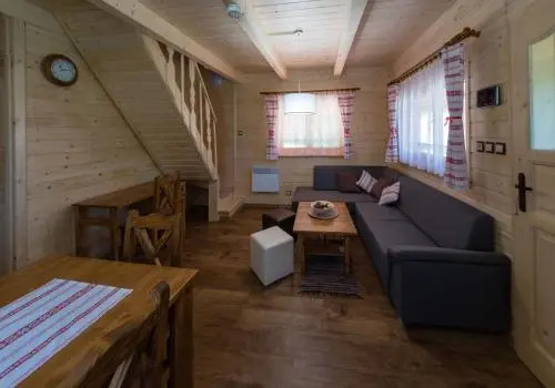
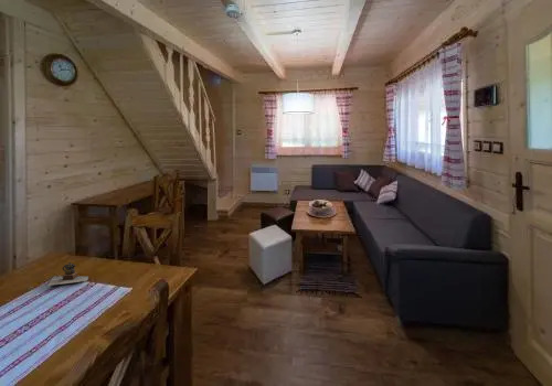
+ teapot (70, 270)
